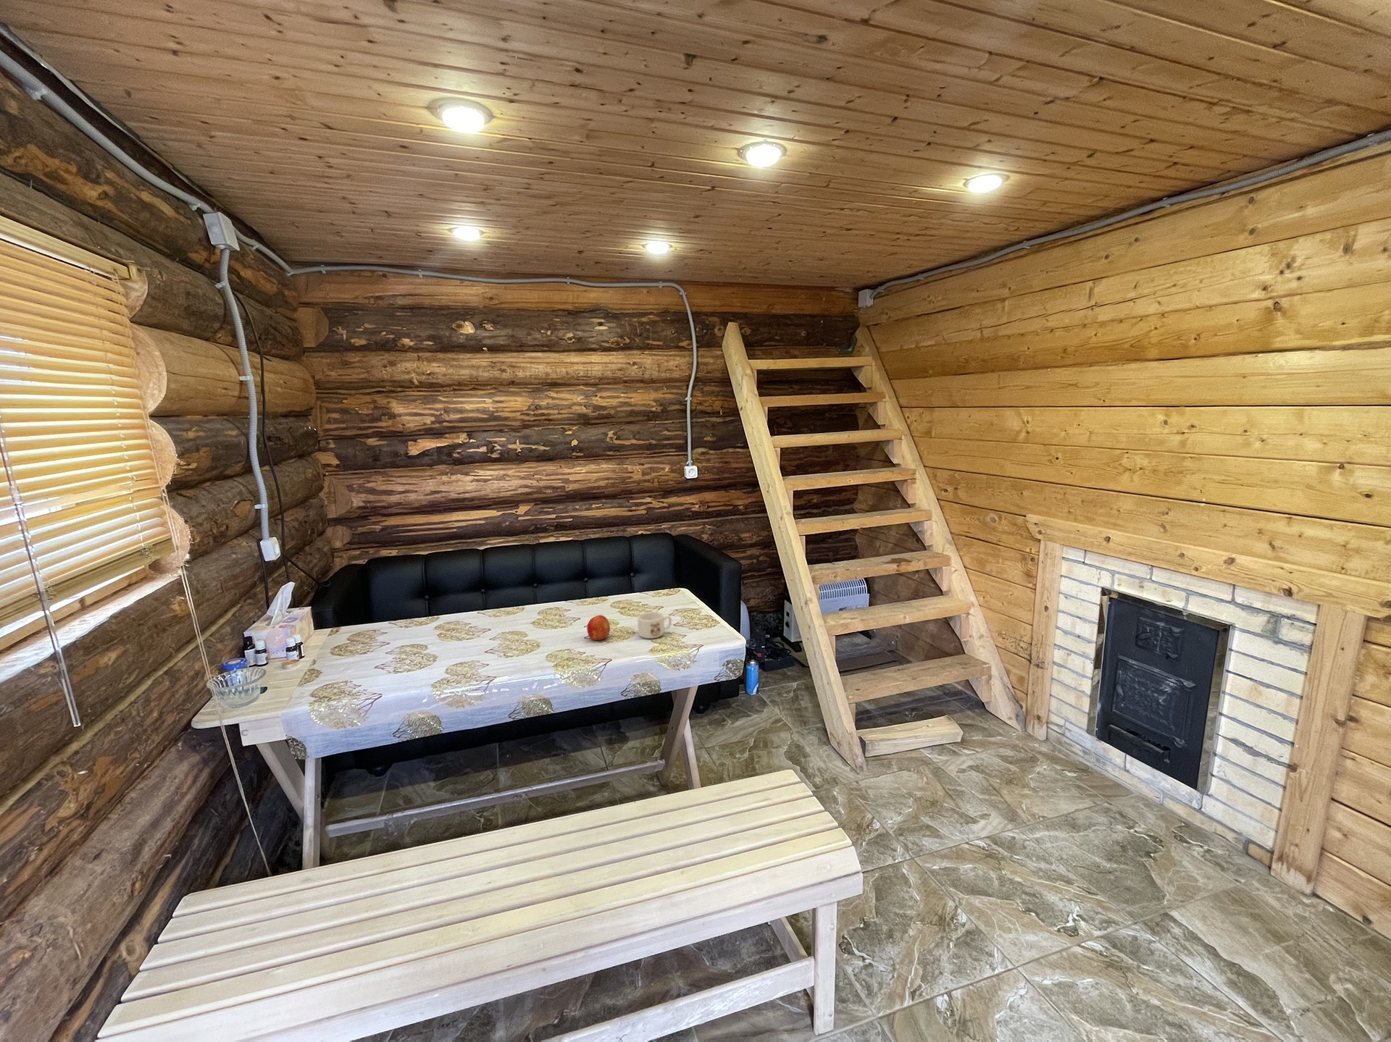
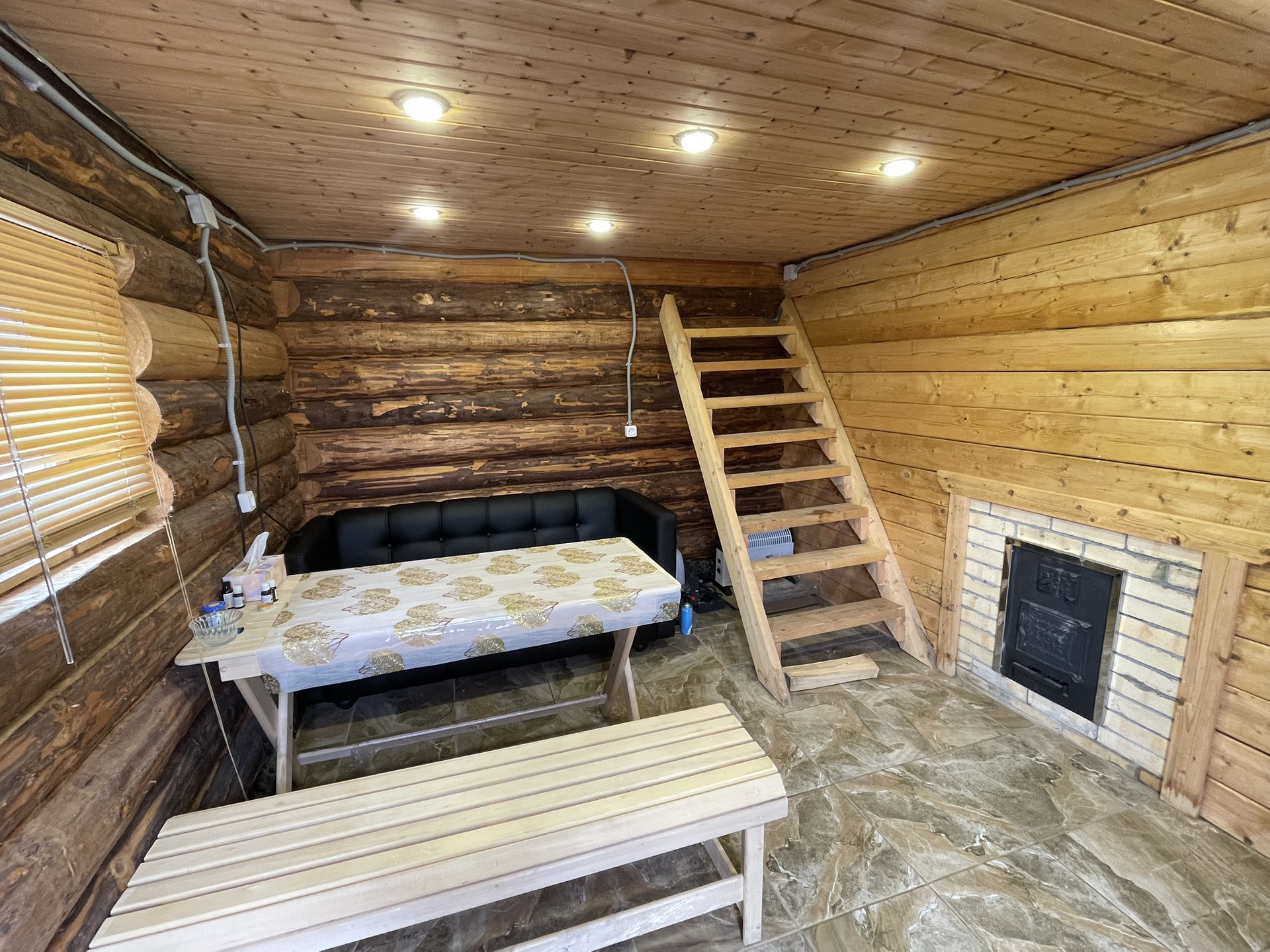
- fruit (598, 627)
- mug (655, 624)
